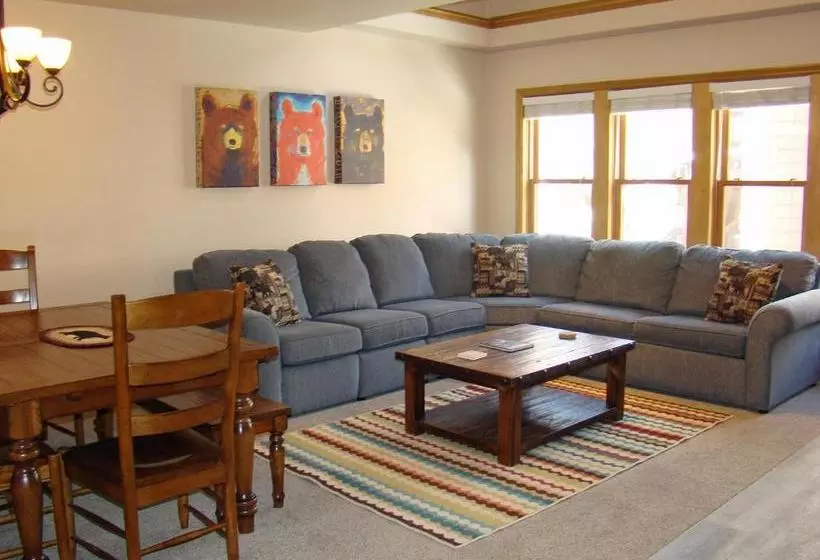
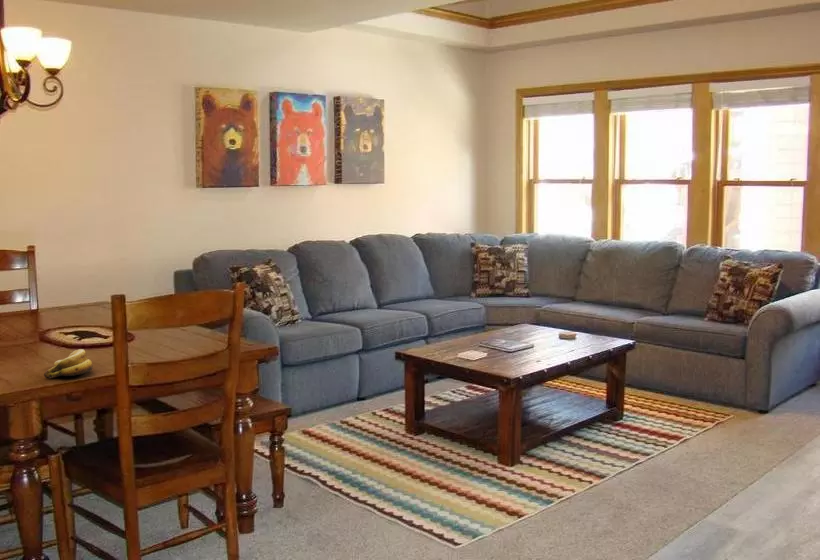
+ banana (63, 361)
